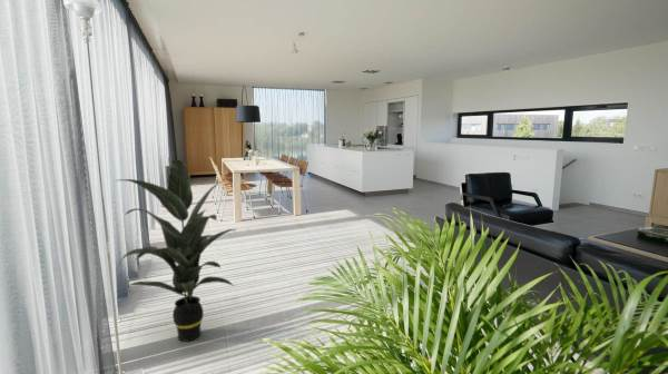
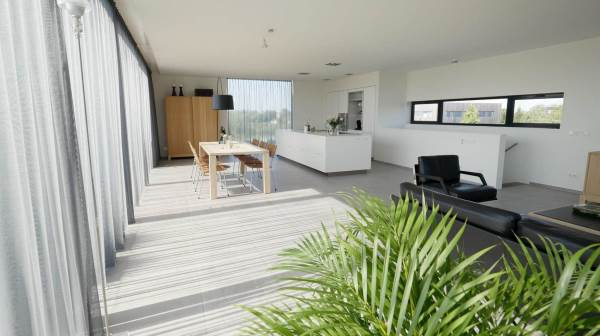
- indoor plant (178, 252)
